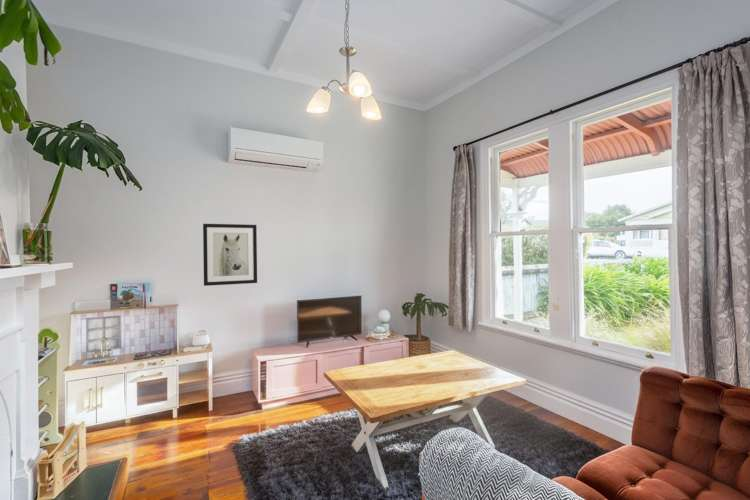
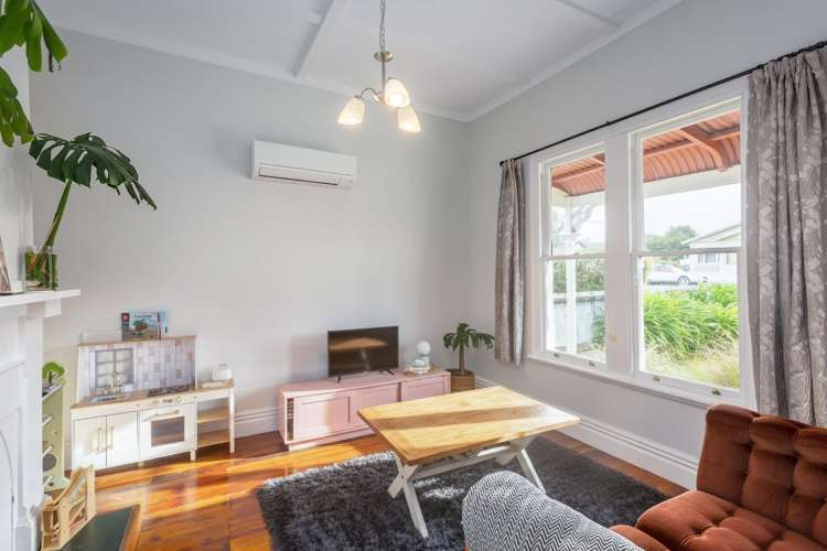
- wall art (230, 254)
